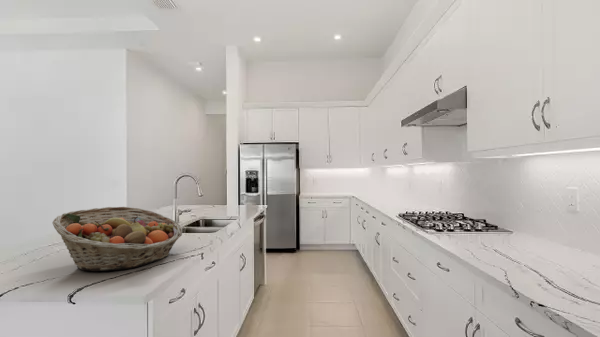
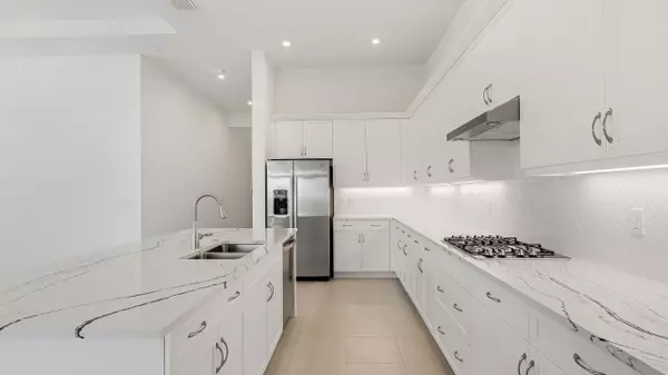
- fruit basket (123, 234)
